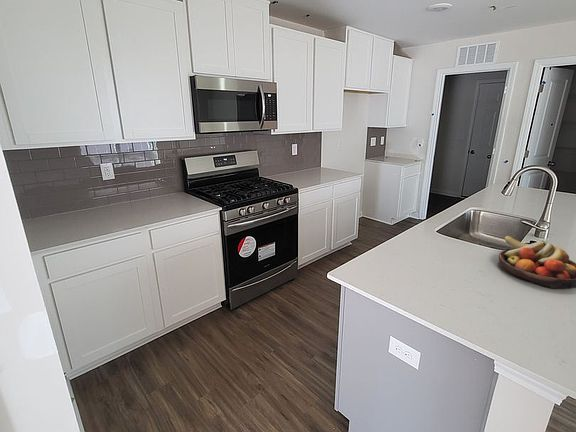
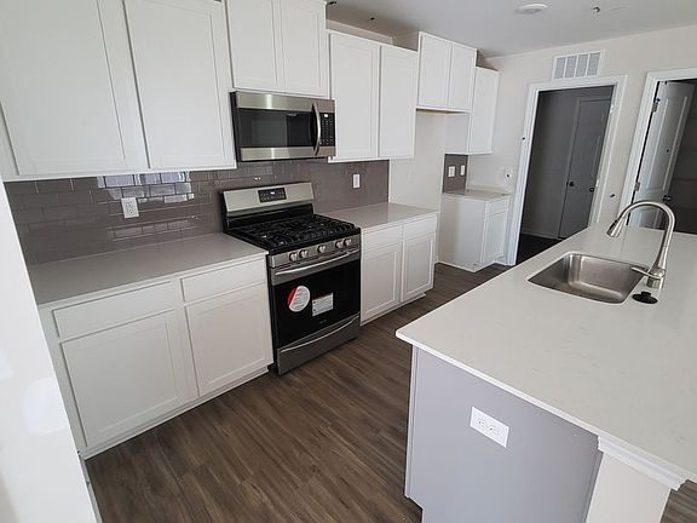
- fruit bowl (540, 259)
